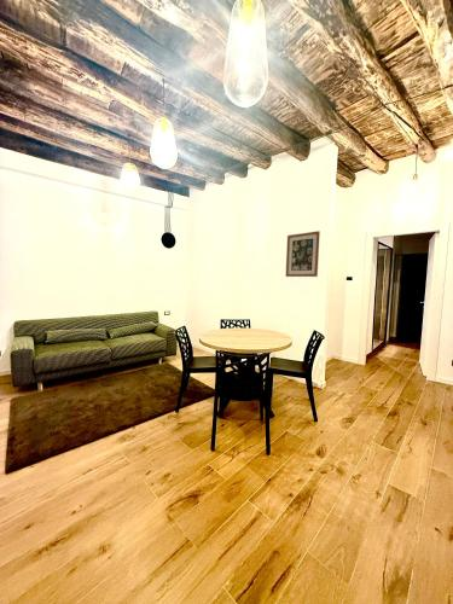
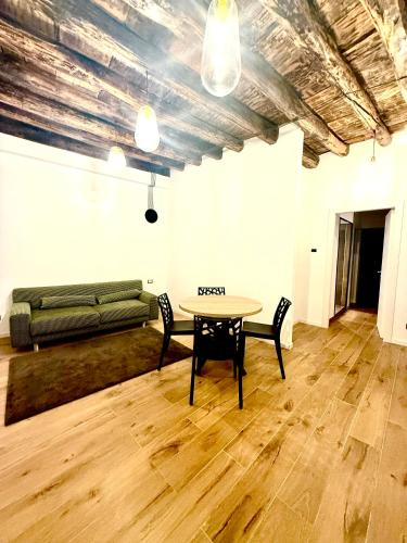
- wall art (301, 255)
